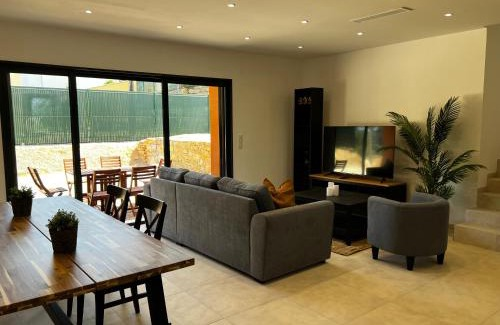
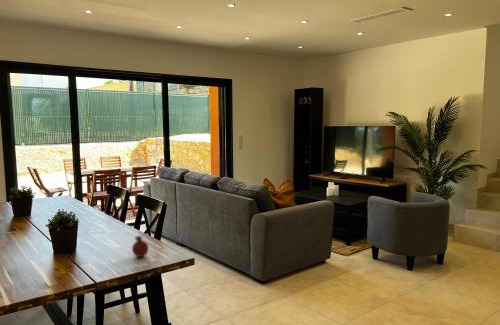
+ fruit (140, 246)
